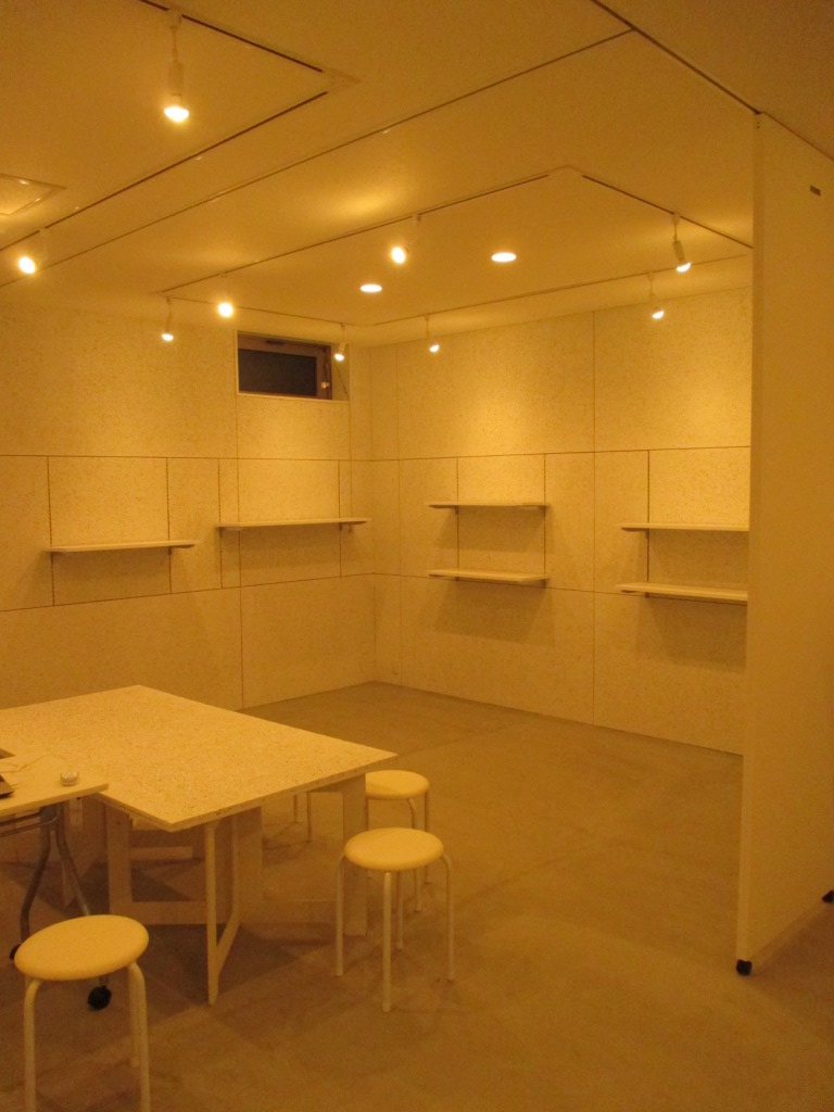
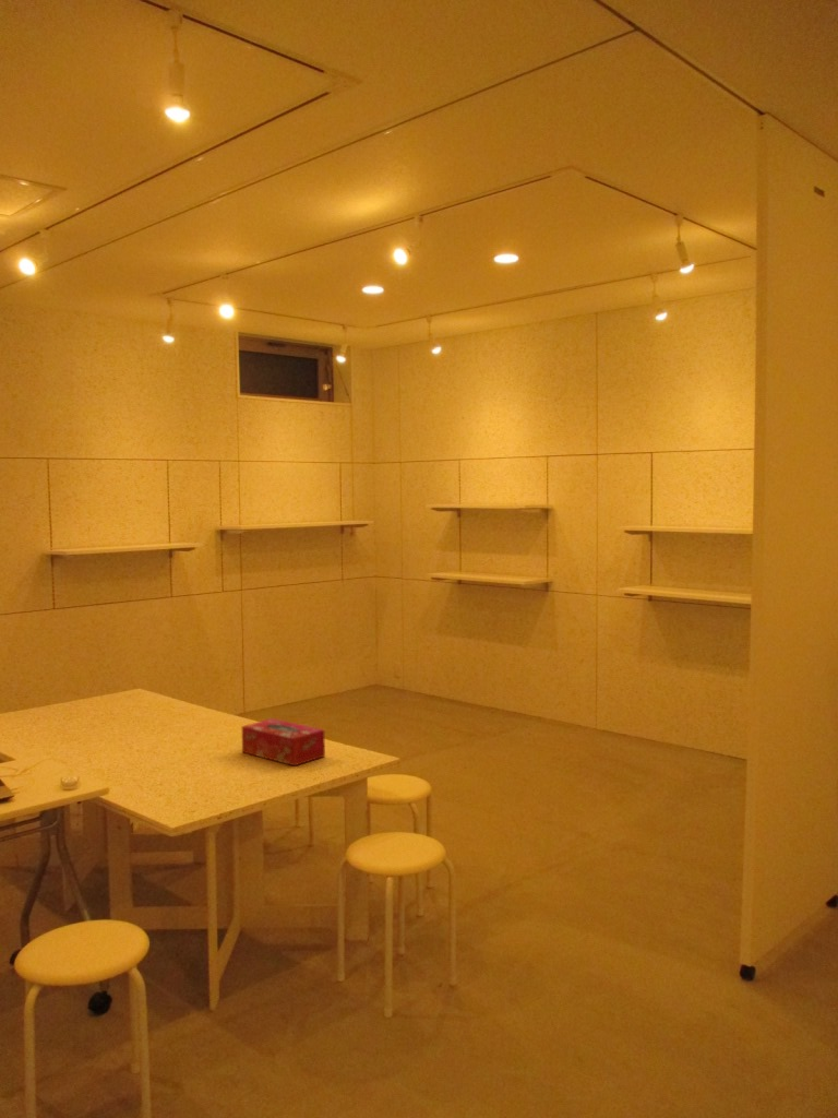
+ tissue box (283, 740)
